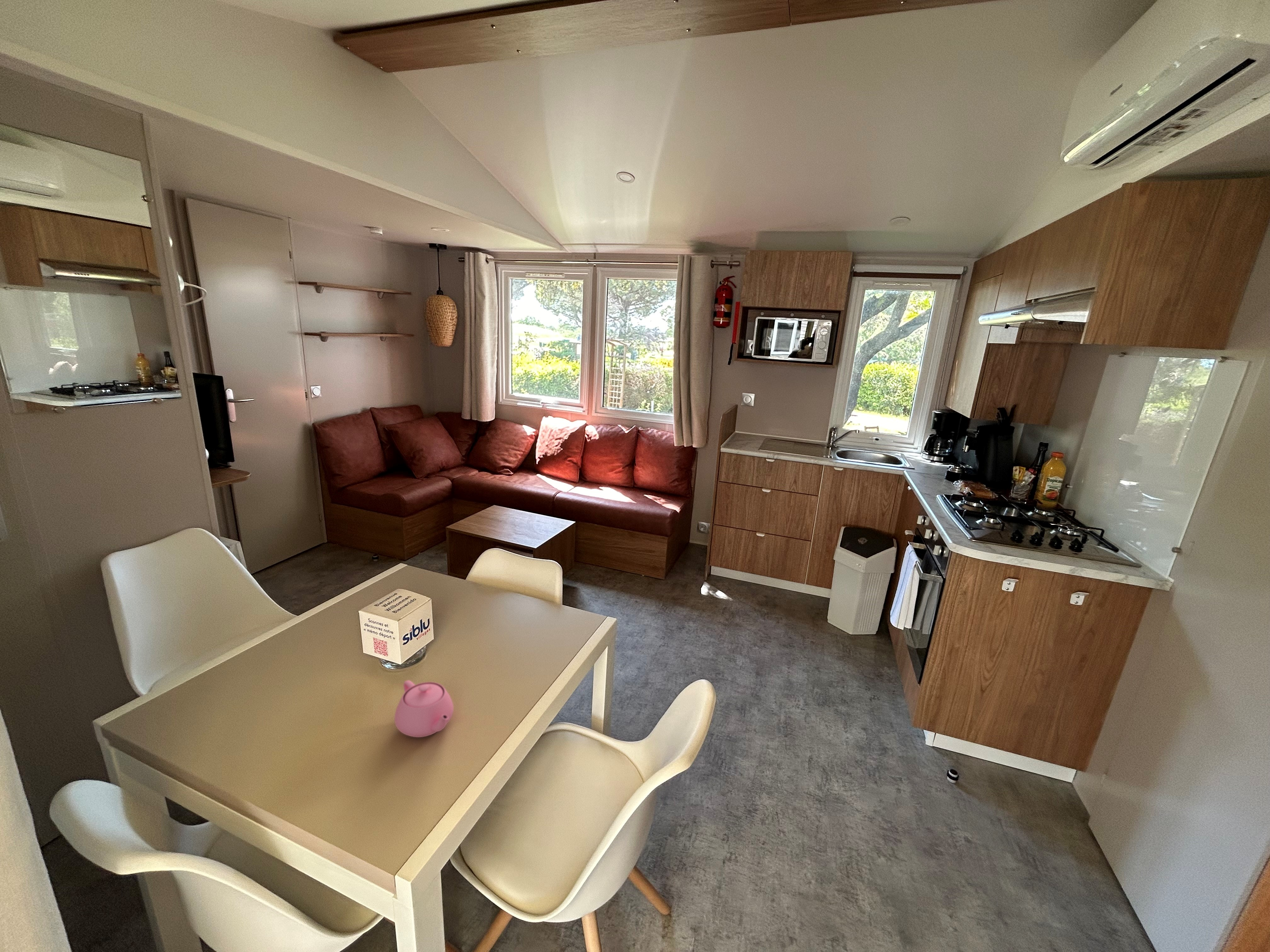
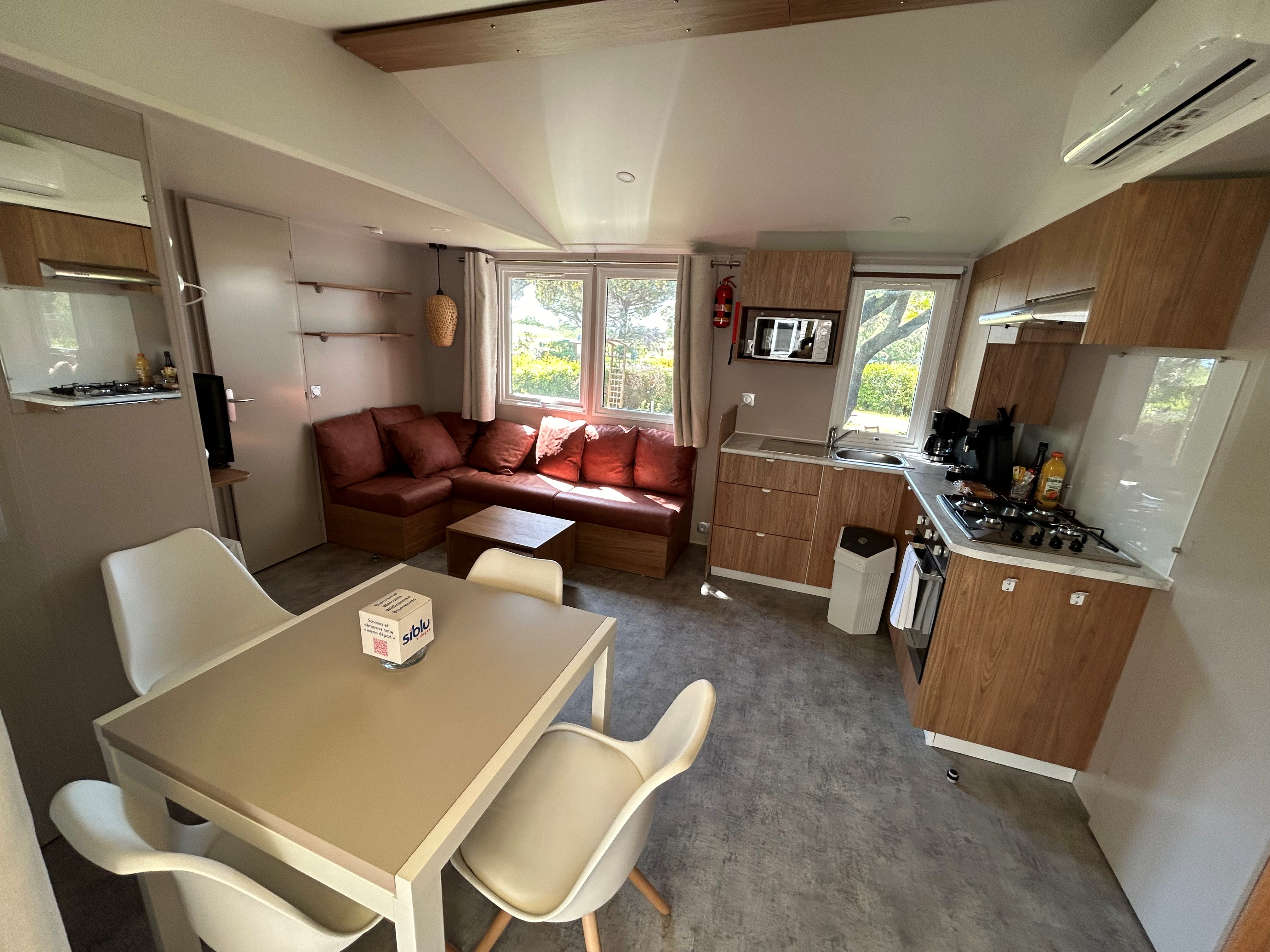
- teapot (426, 707)
